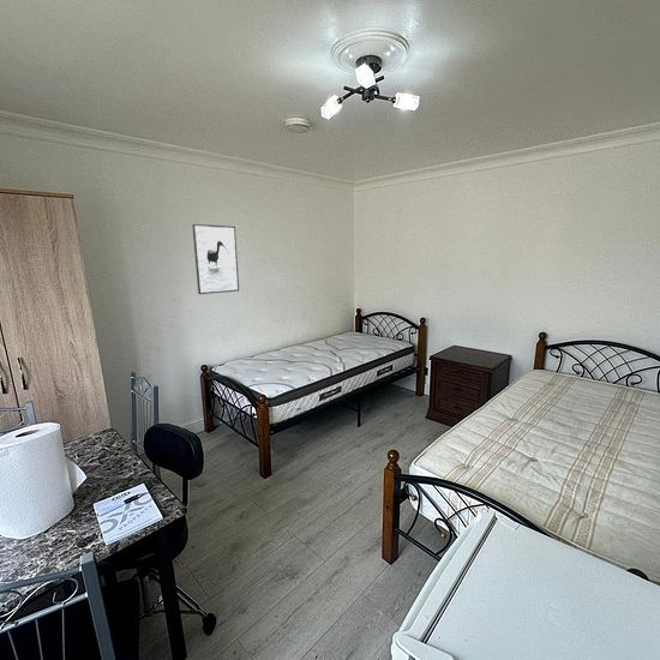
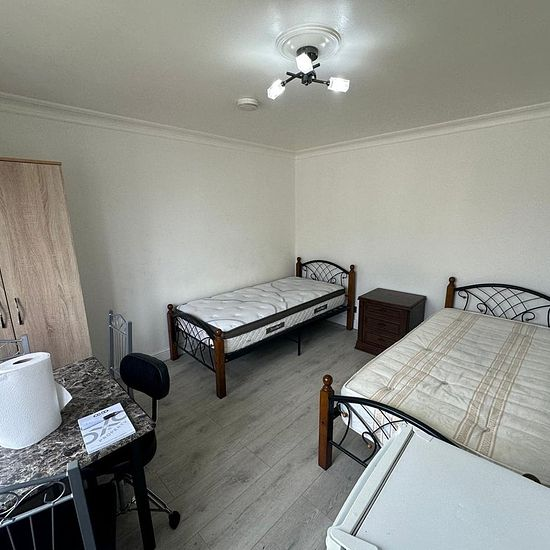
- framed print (217, 259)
